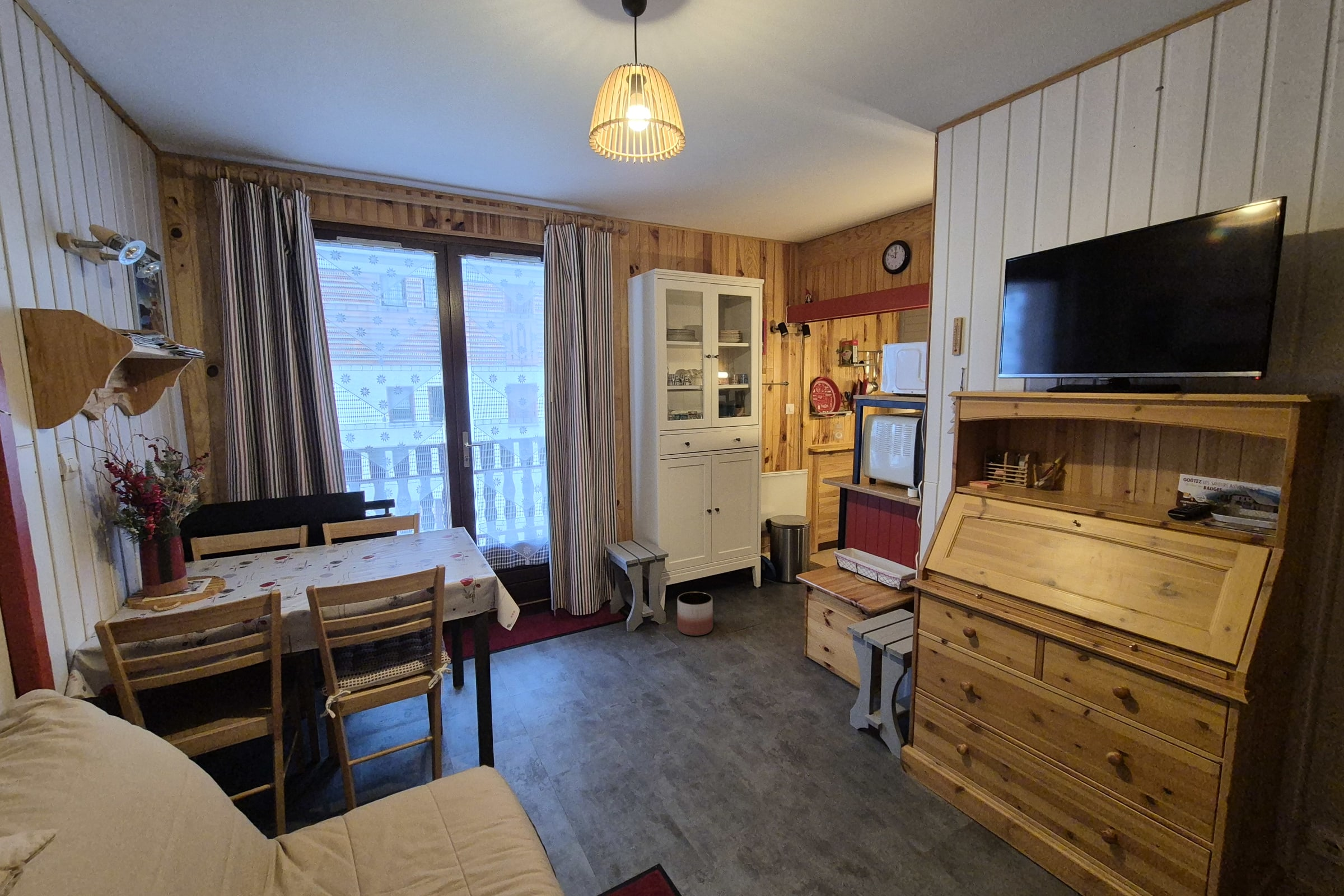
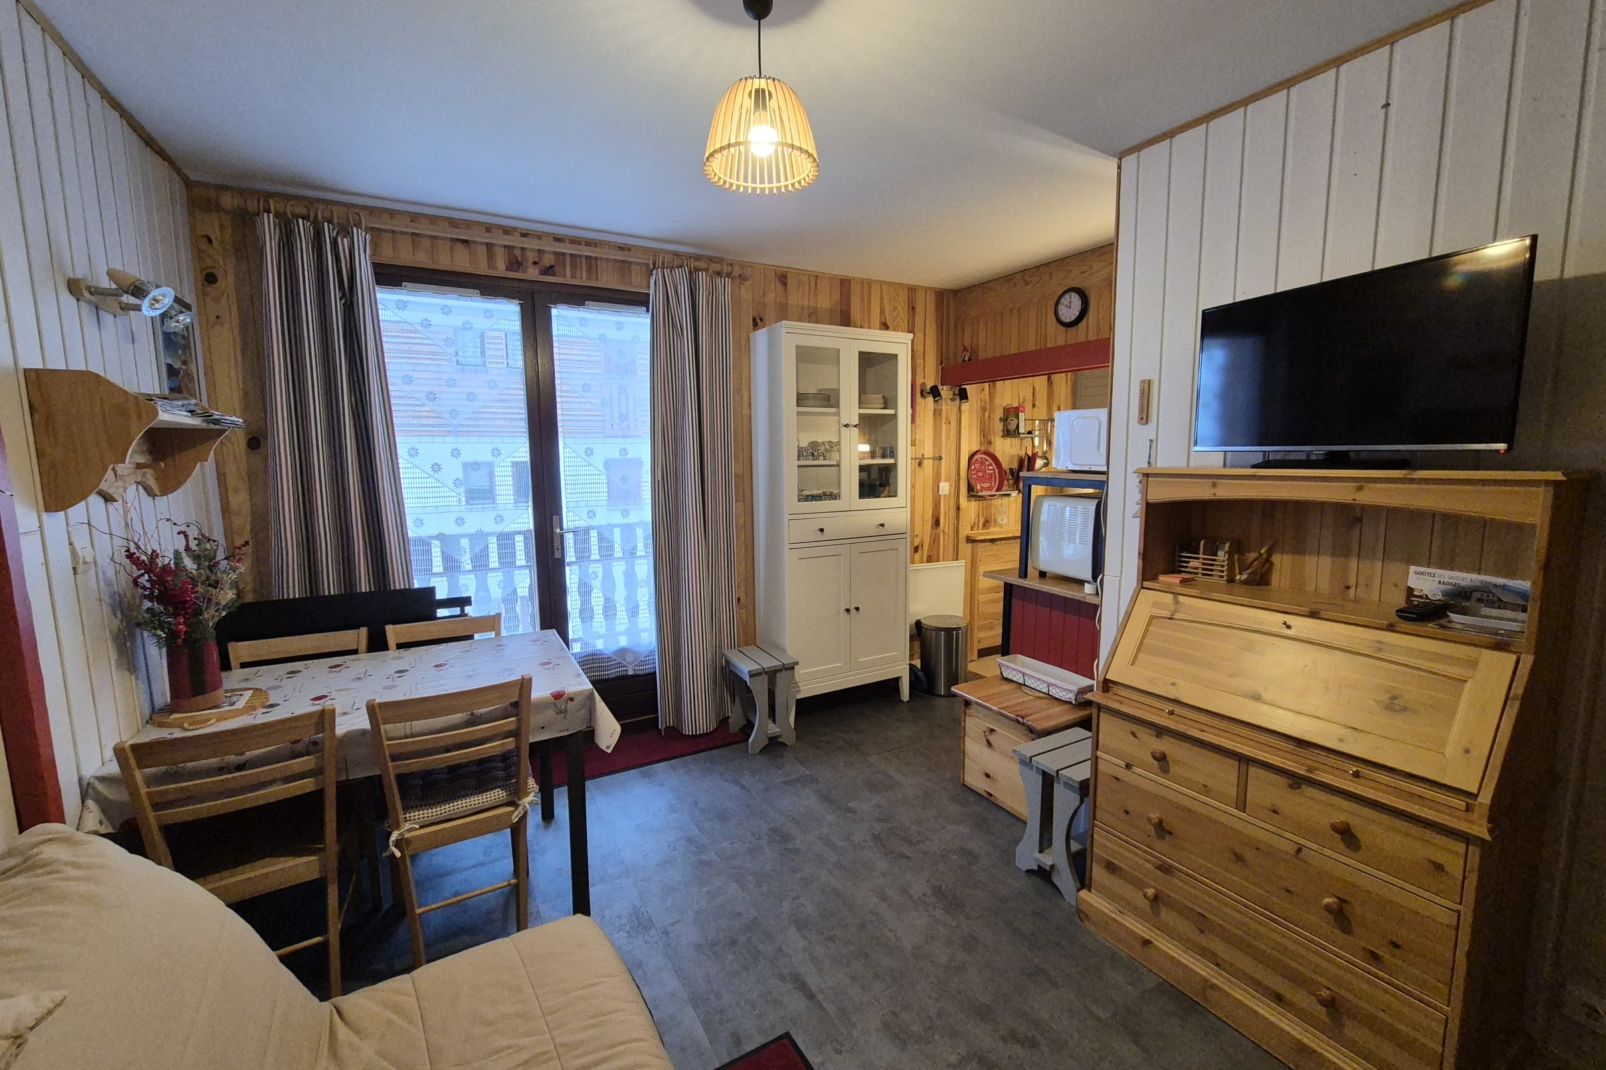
- planter (695, 613)
